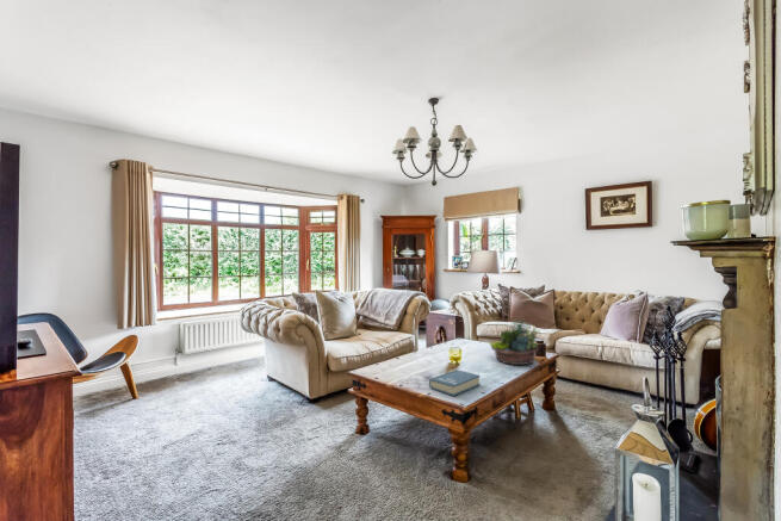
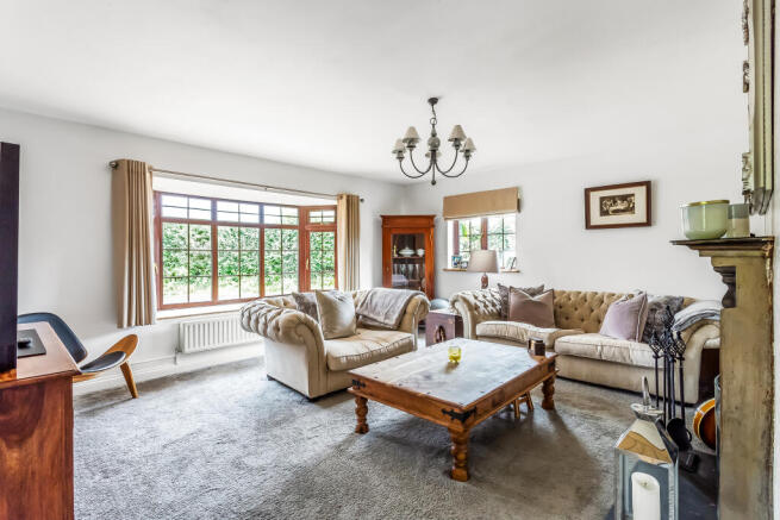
- succulent planter (514, 340)
- book (454, 382)
